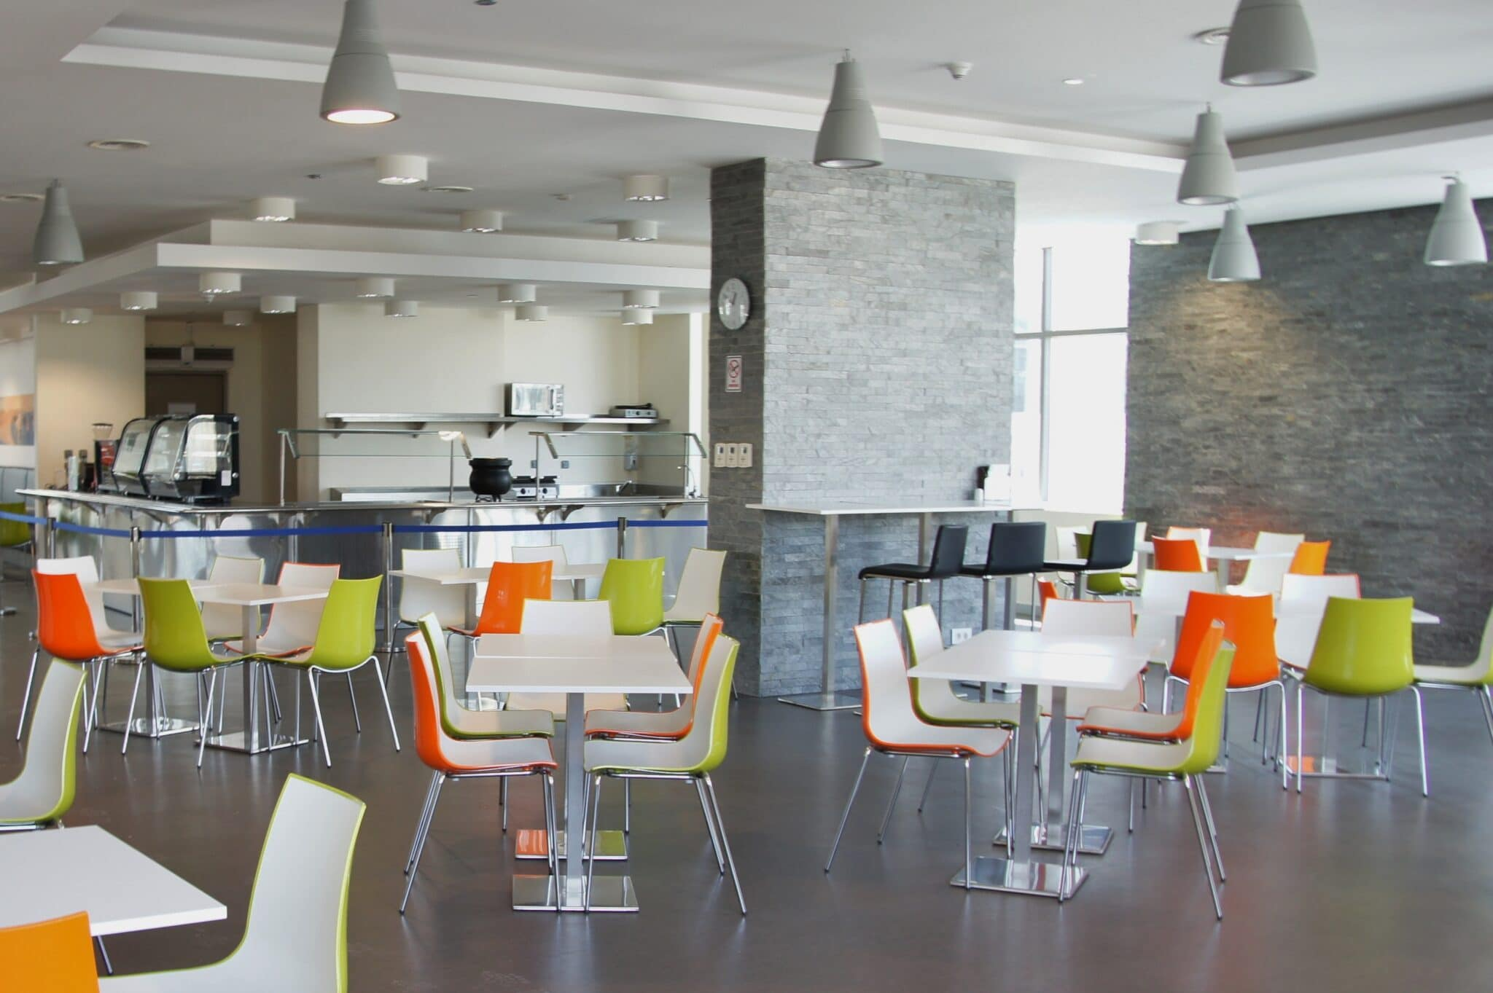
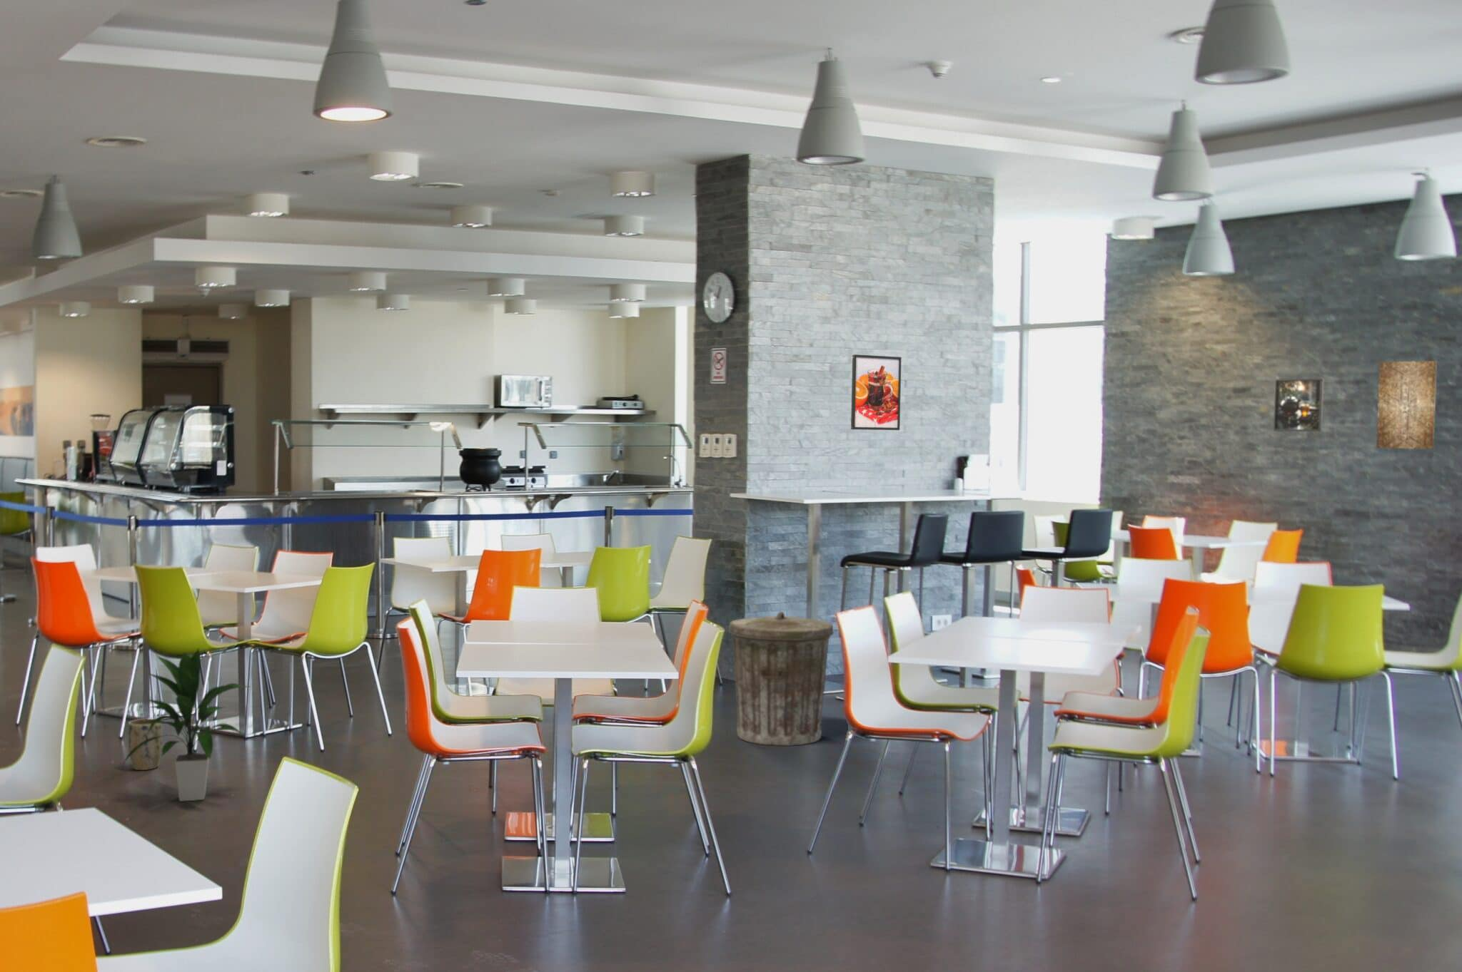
+ trash can (780, 674)
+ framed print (876, 393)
+ indoor plant (187, 721)
+ wall art (1407, 405)
+ plant pot (145, 744)
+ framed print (1298, 405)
